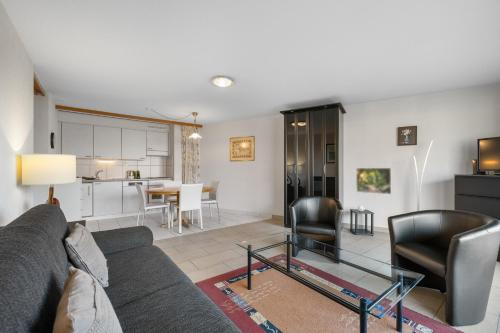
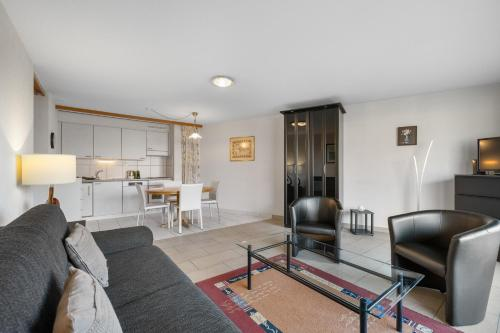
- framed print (373, 180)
